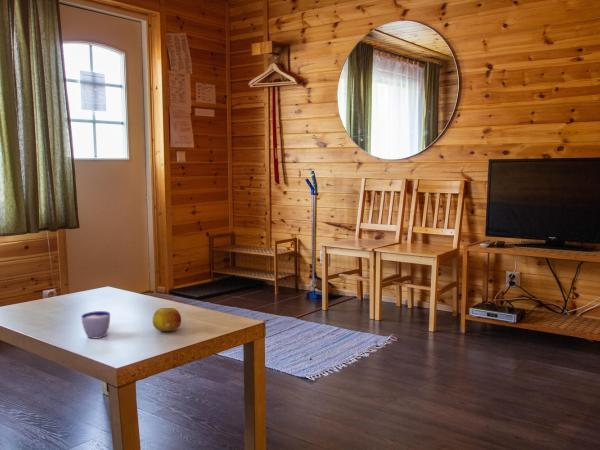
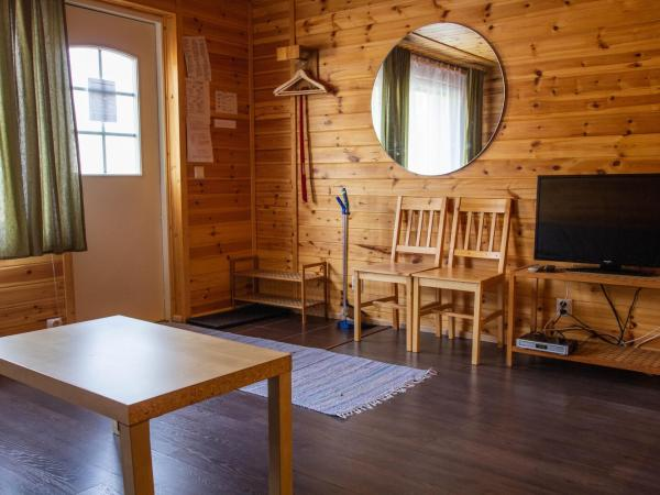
- fruit (167, 319)
- cup (94, 324)
